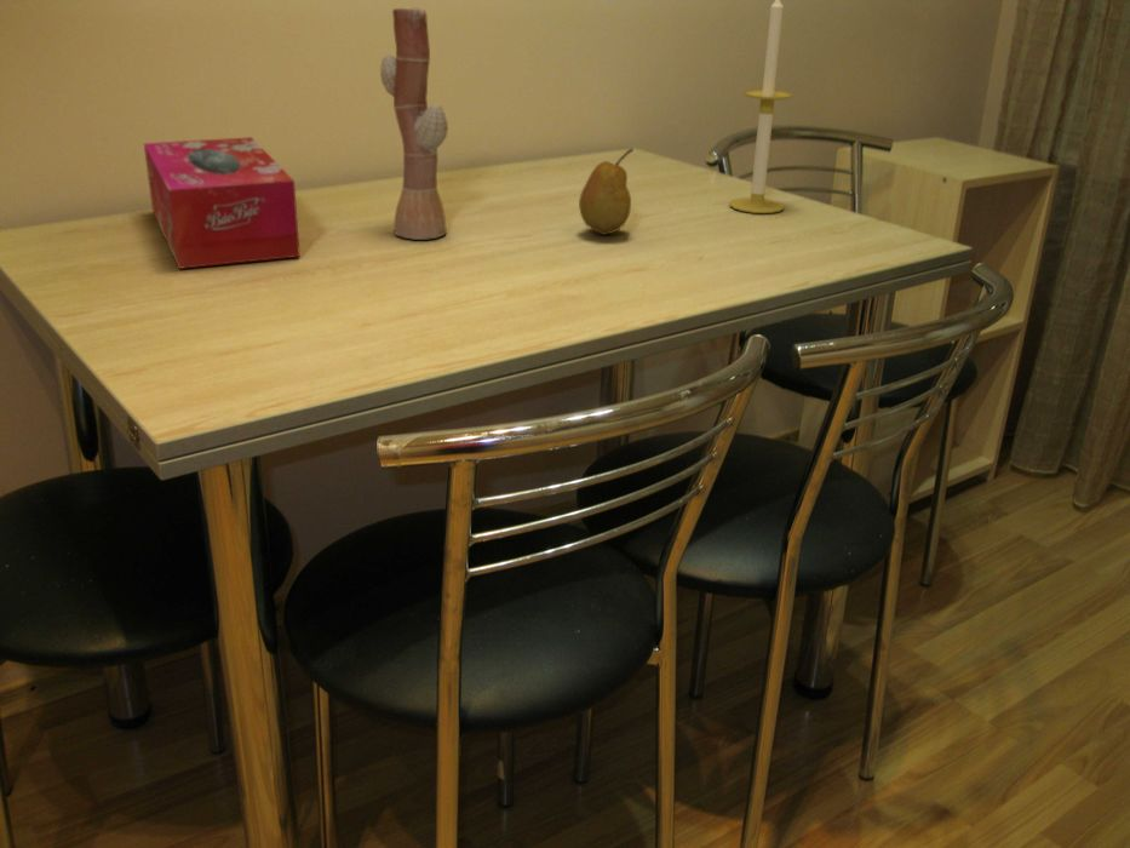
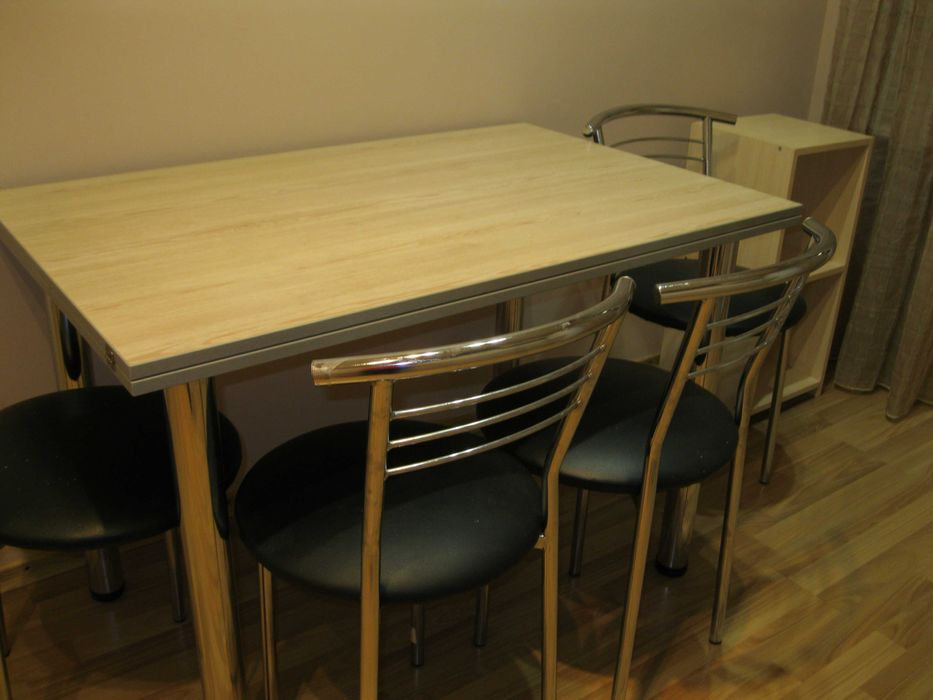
- candle (767, 102)
- vase (413, 124)
- tissue box (218, 197)
- fruit (607, 191)
